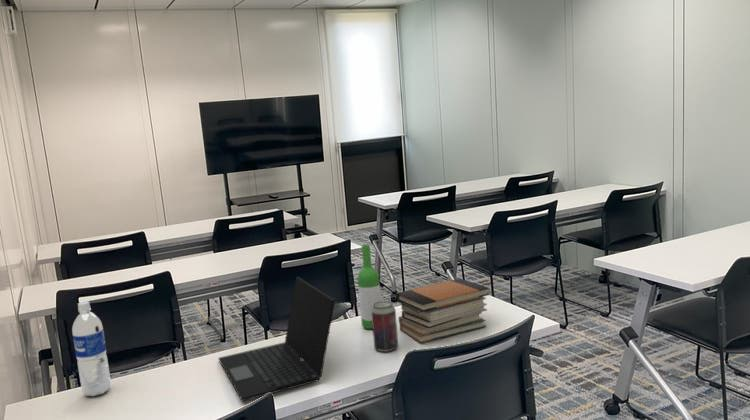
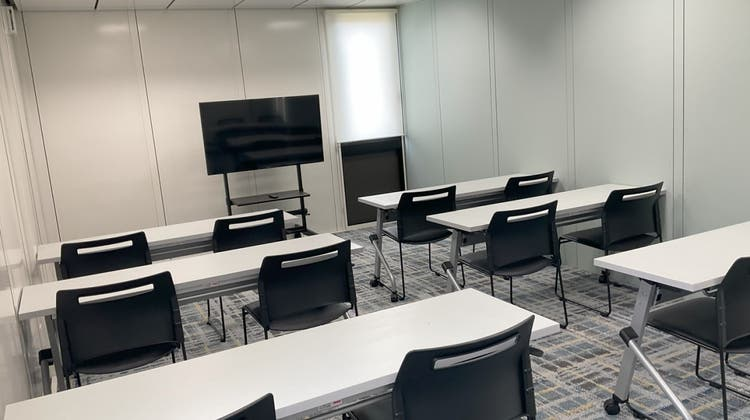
- wine bottle (369, 286)
- water bottle (90, 347)
- laptop (275, 344)
- book stack (443, 309)
- beverage can (384, 326)
